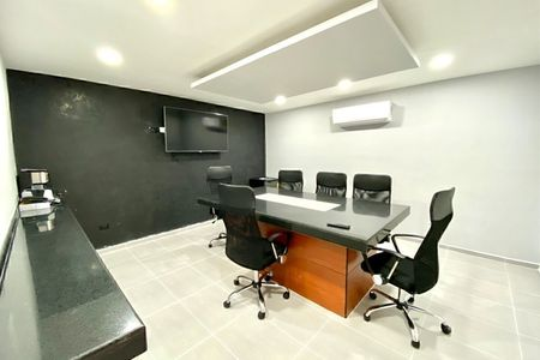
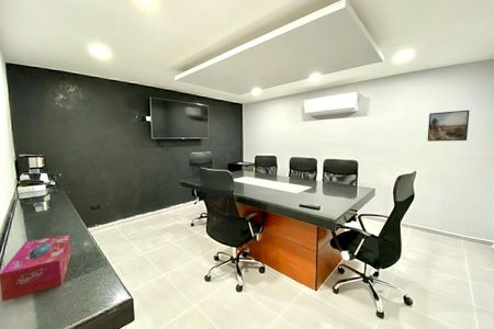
+ tissue box (42, 261)
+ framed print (447, 126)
